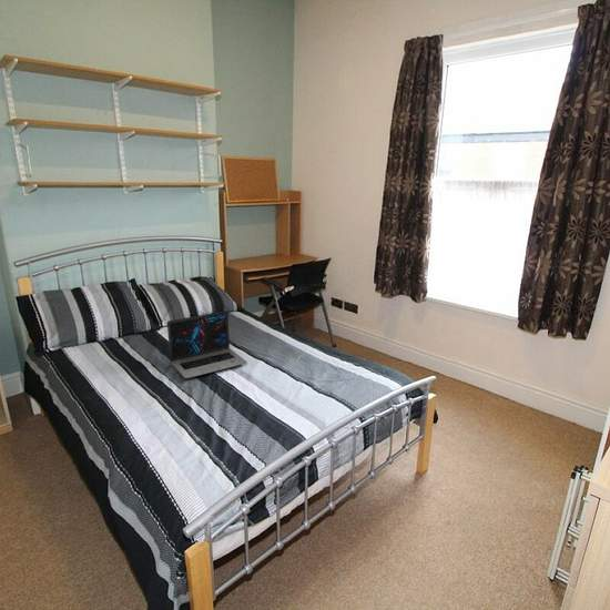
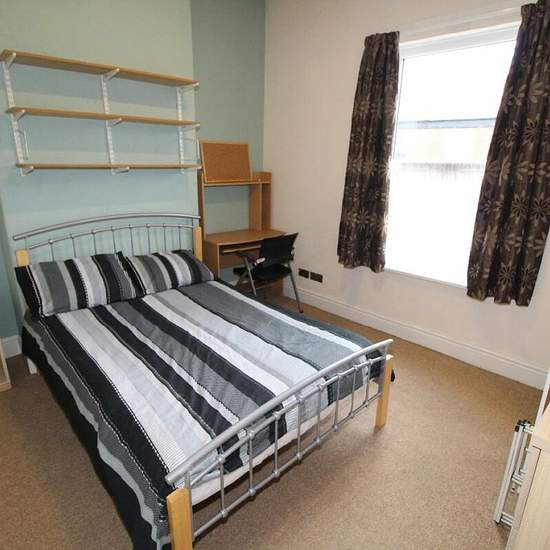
- laptop (207, 343)
